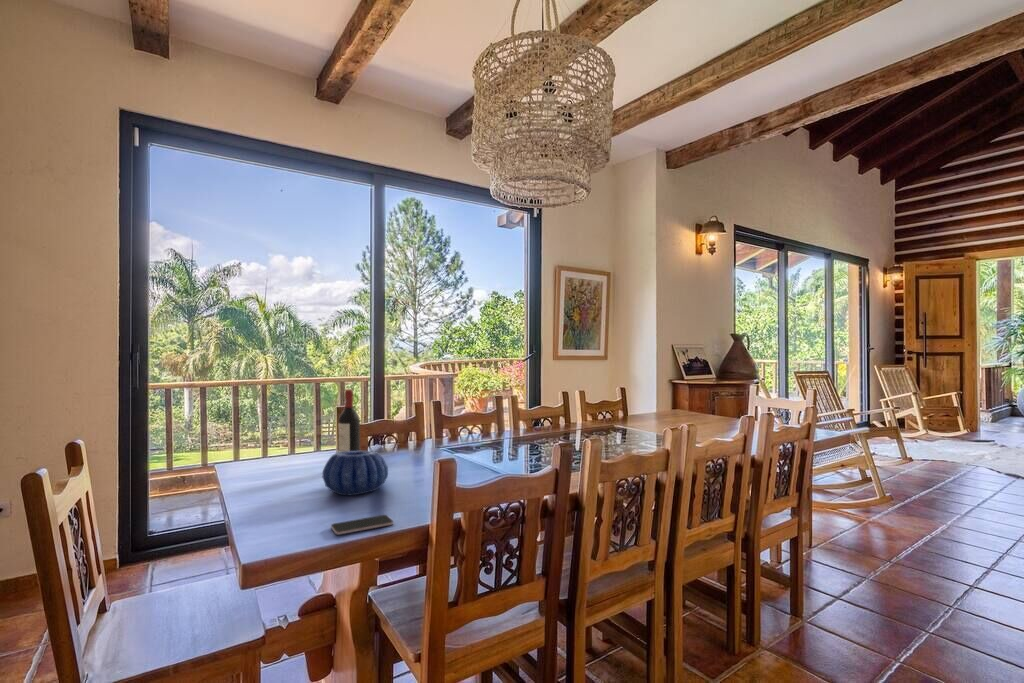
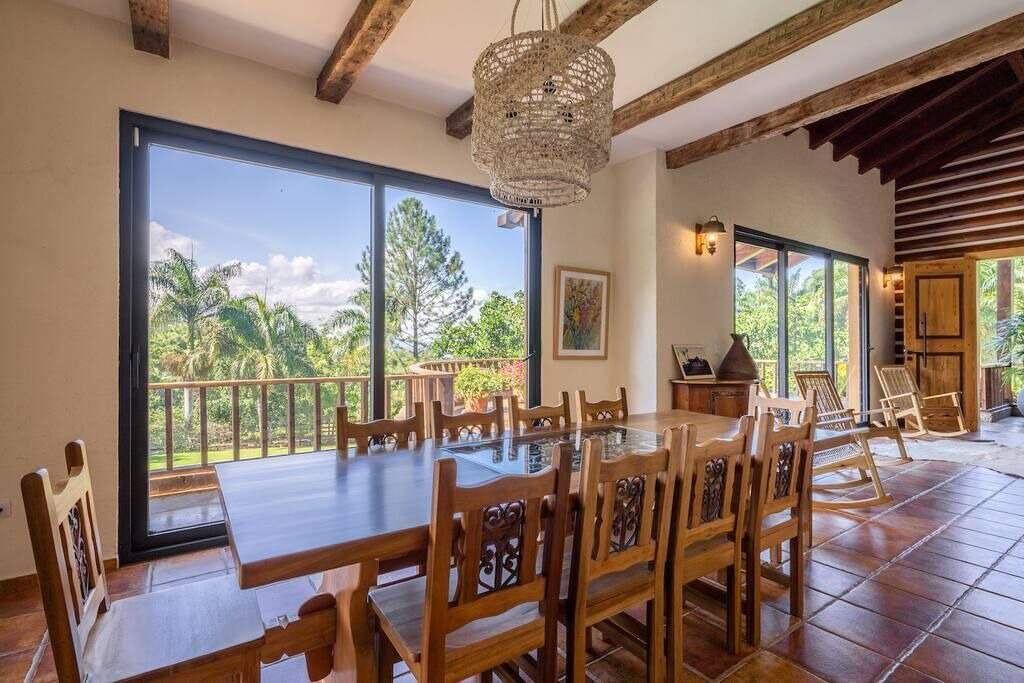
- smartphone (362, 524)
- wine bottle (349, 429)
- decorative bowl (355, 470)
